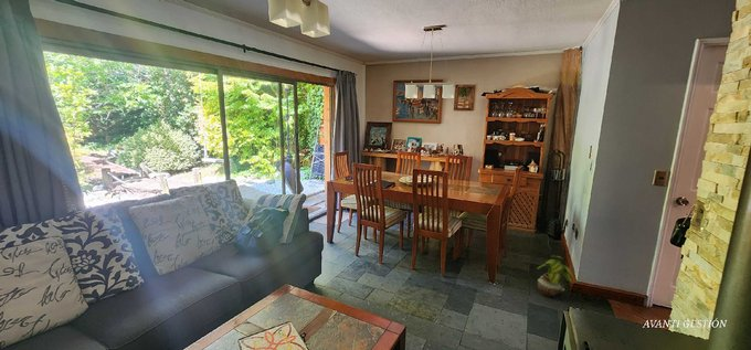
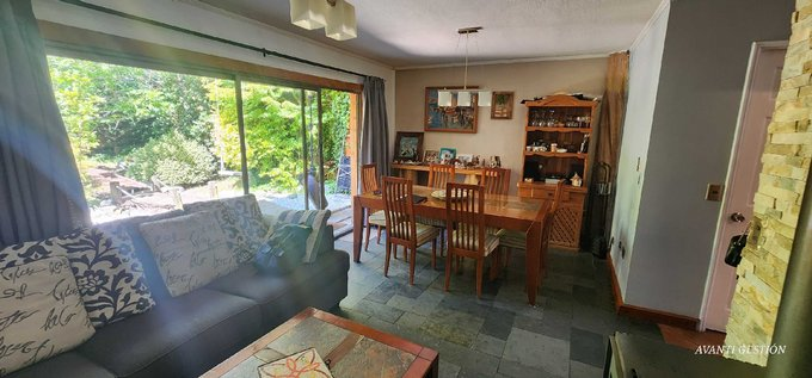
- potted plant (553, 276)
